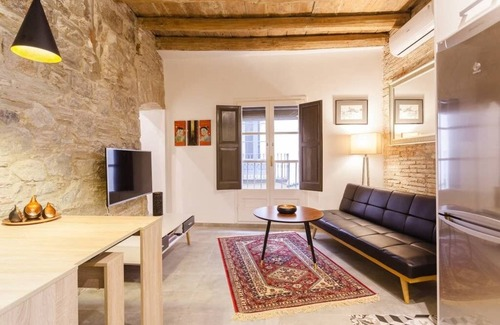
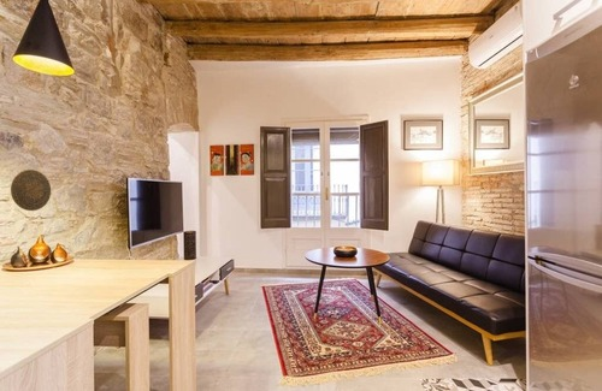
+ decorative plate (34, 190)
